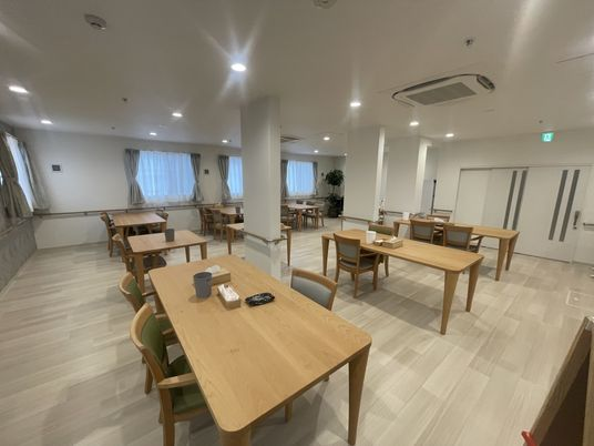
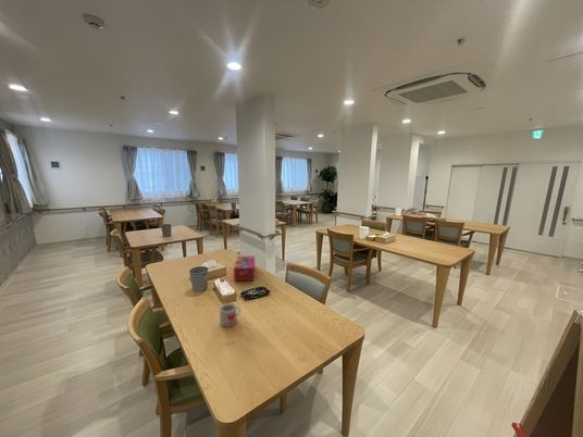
+ tissue box (245, 266)
+ mug (231, 313)
